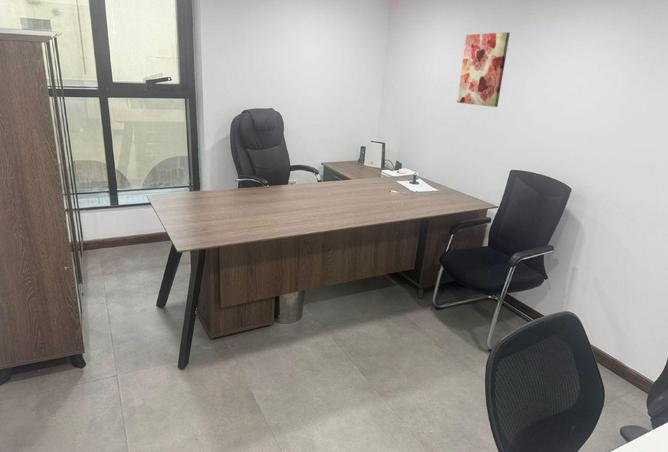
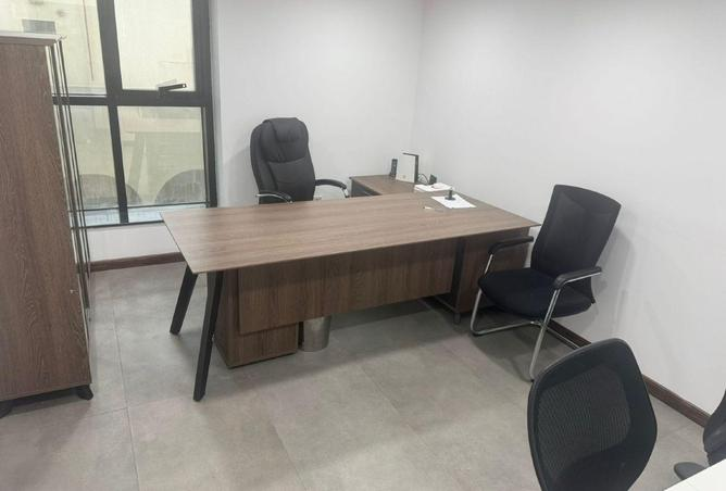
- wall art (481, 70)
